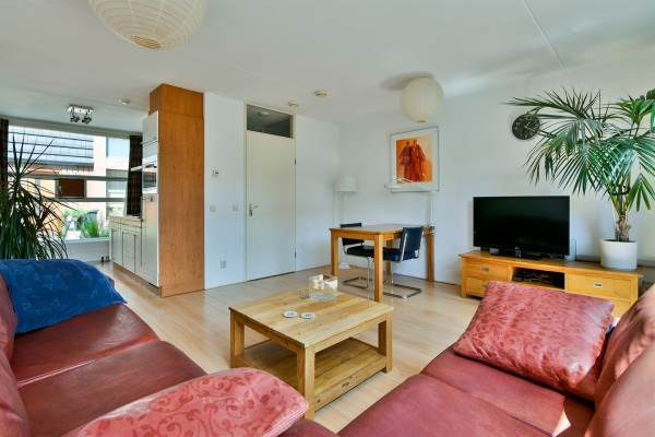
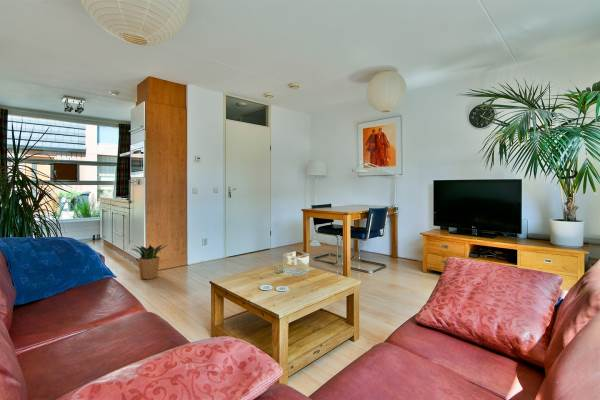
+ potted plant (150, 260)
